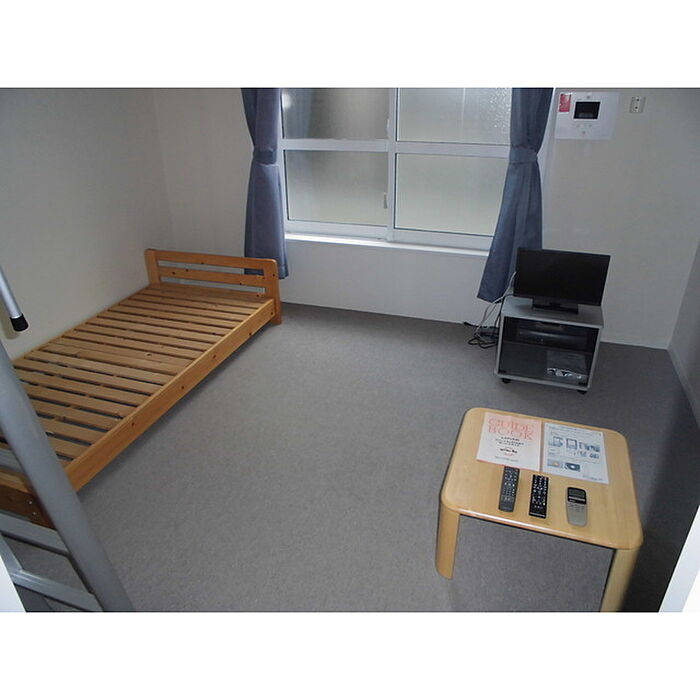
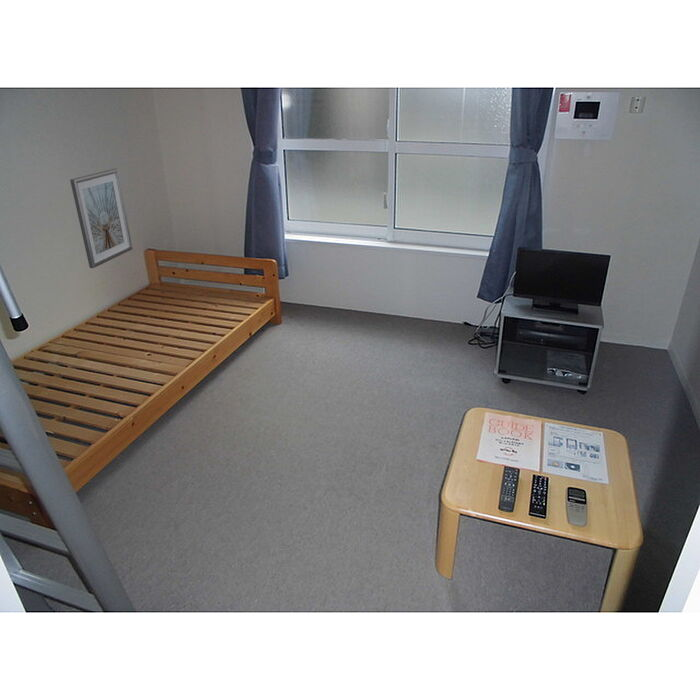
+ picture frame (104, 217)
